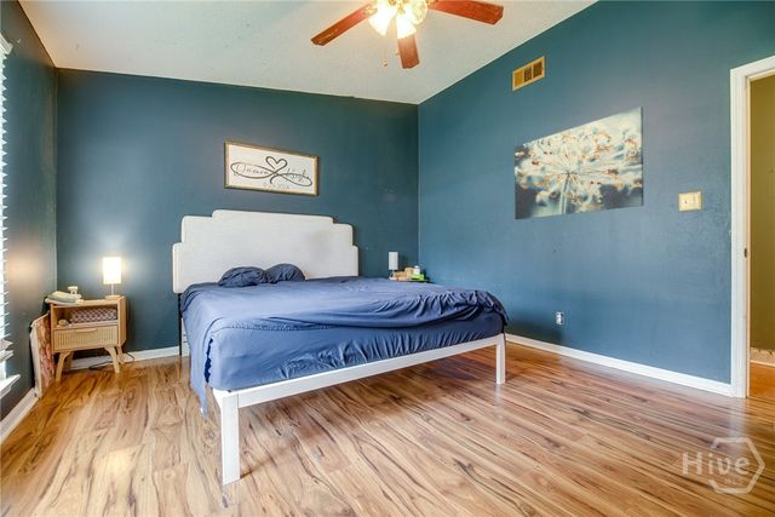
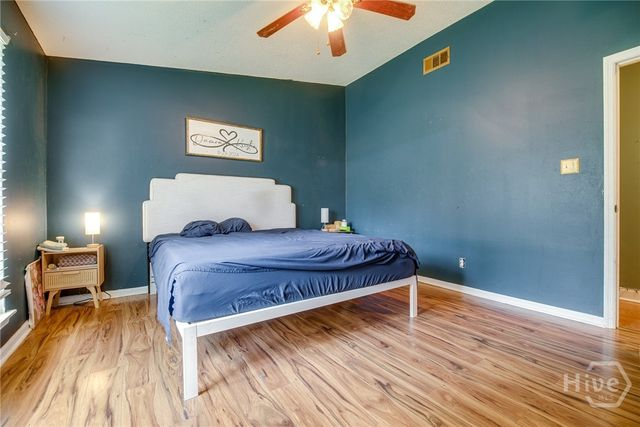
- wall art (569, 172)
